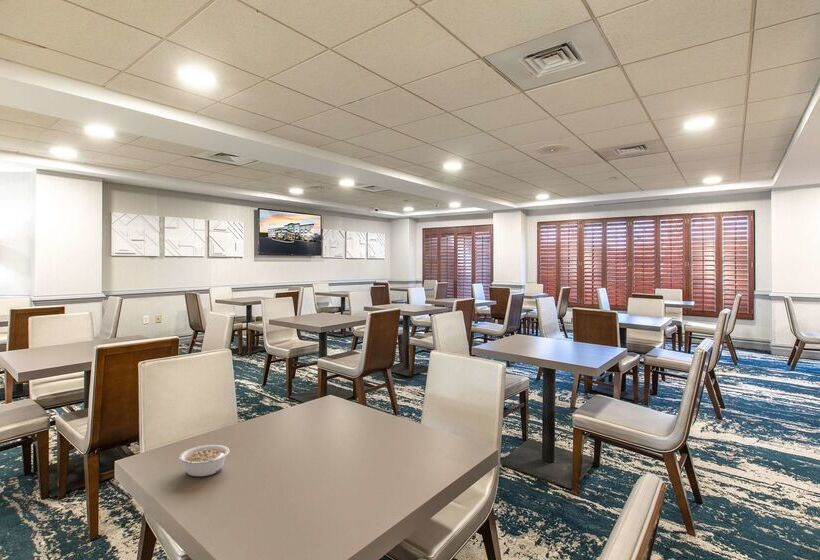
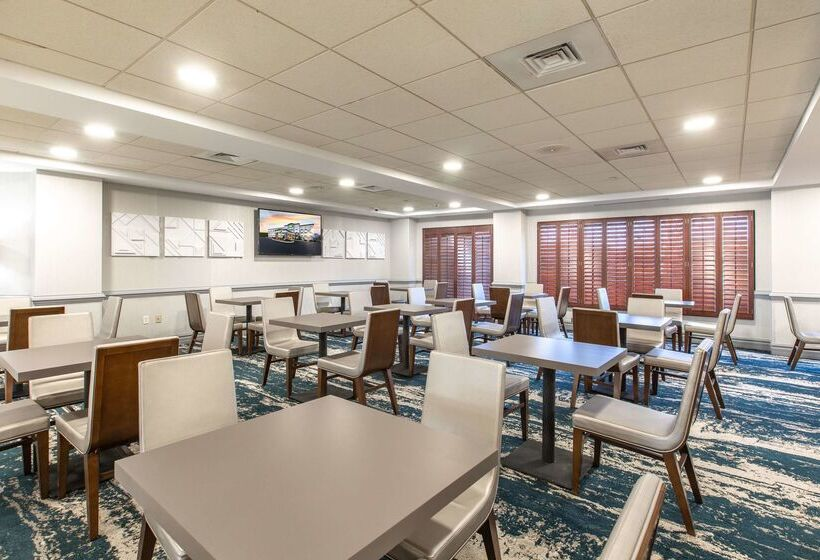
- legume (206, 460)
